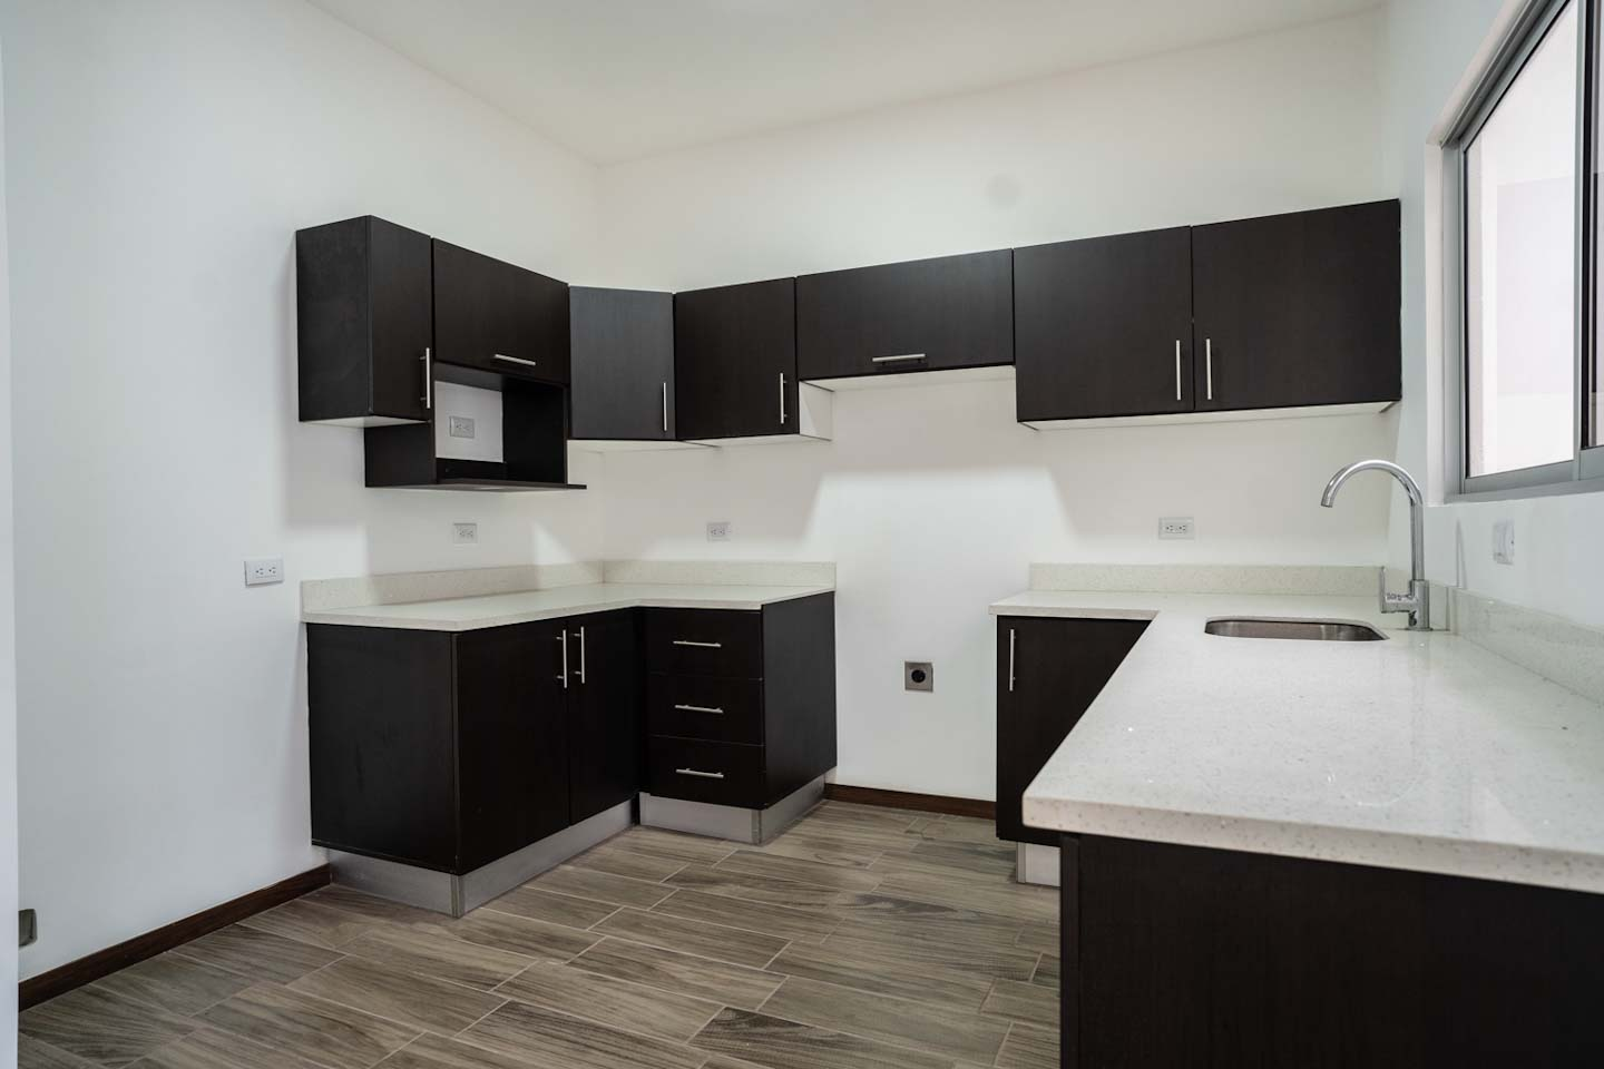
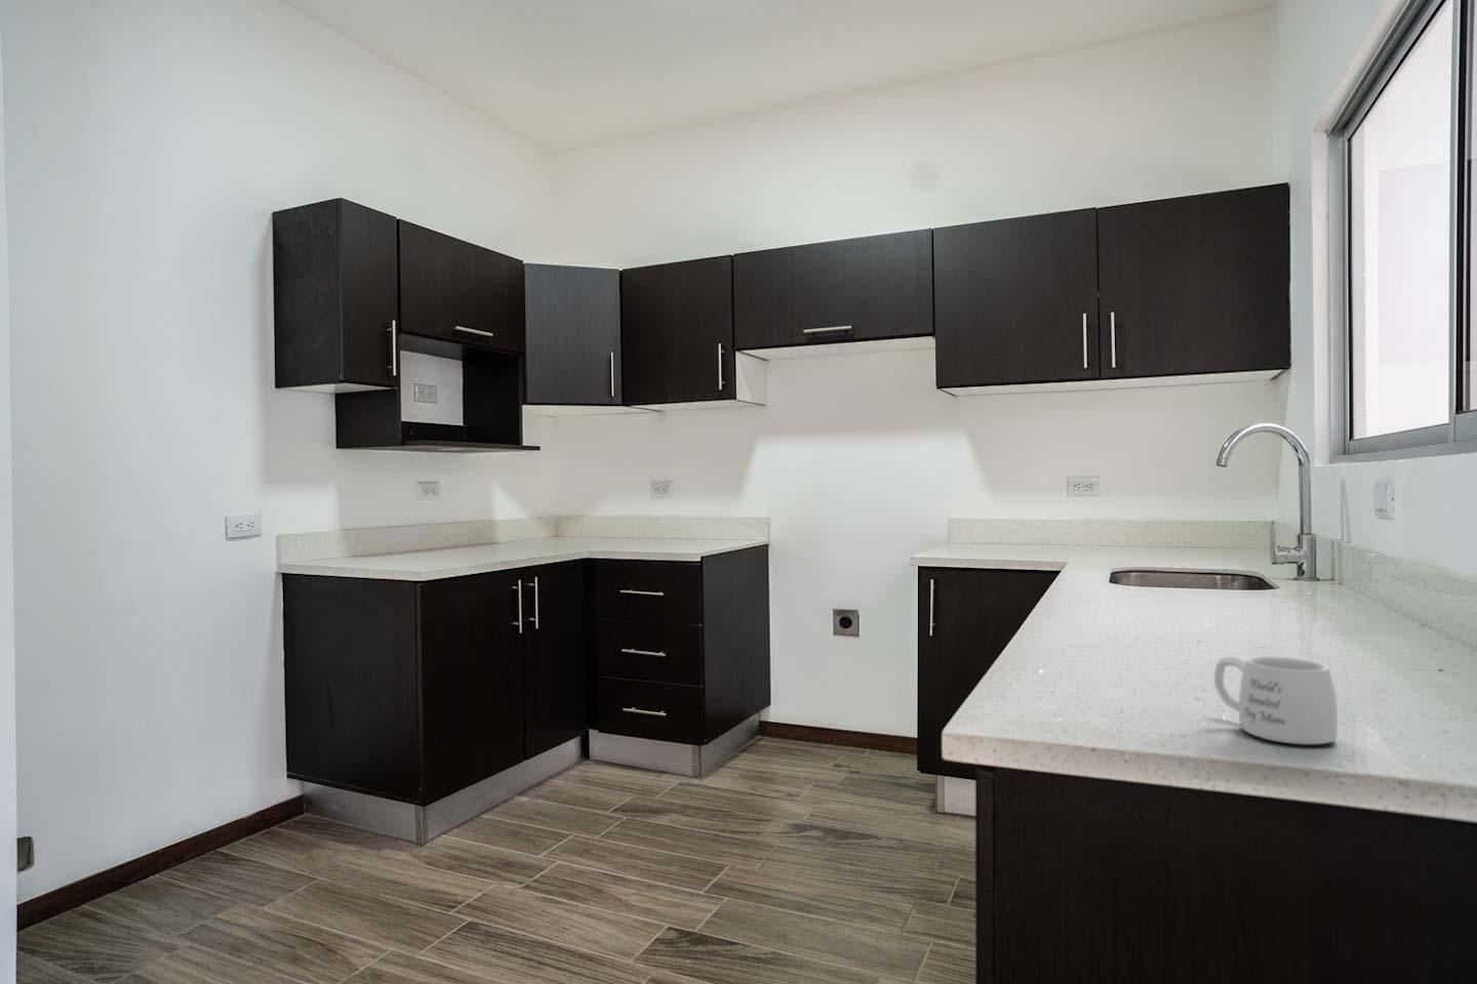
+ mug (1269, 695)
